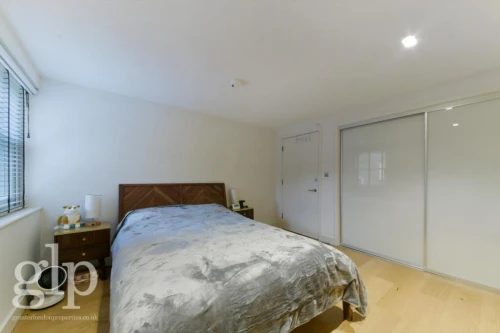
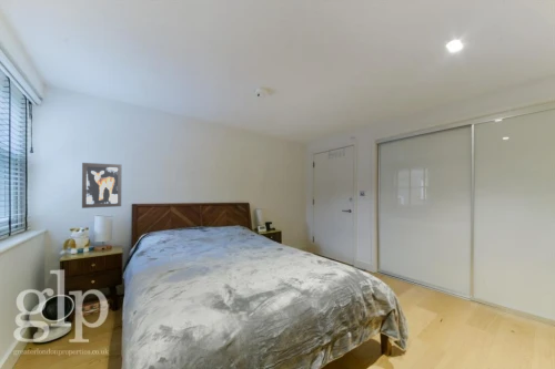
+ wall art (102, 185)
